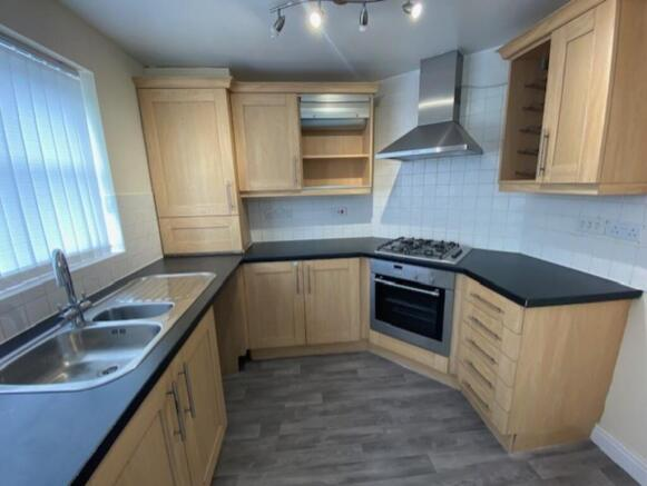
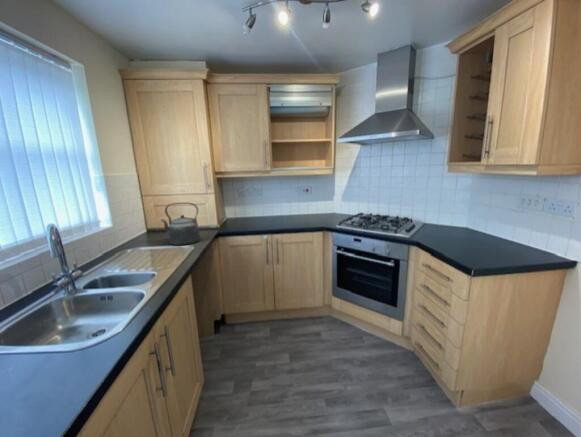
+ kettle (180, 222)
